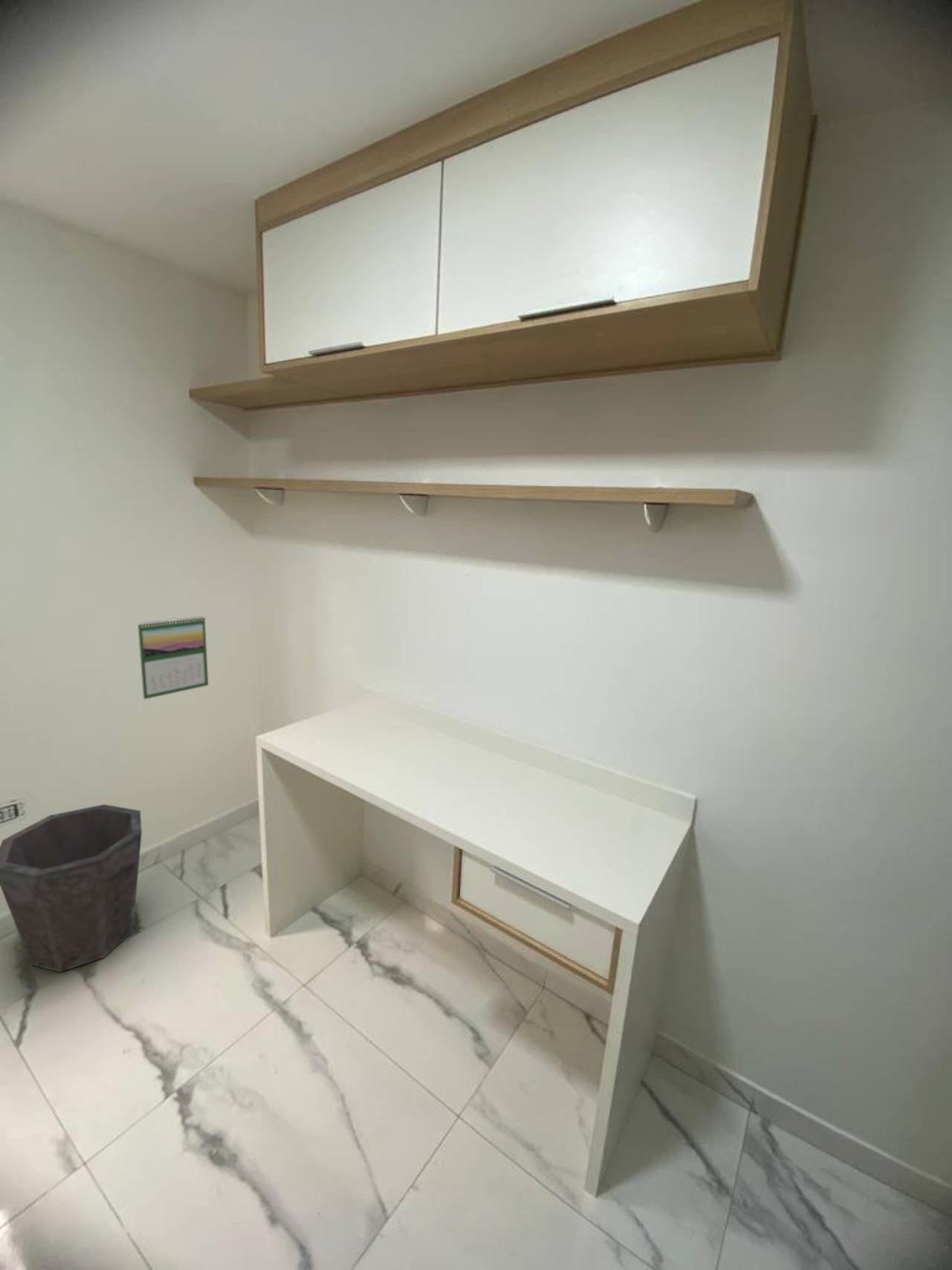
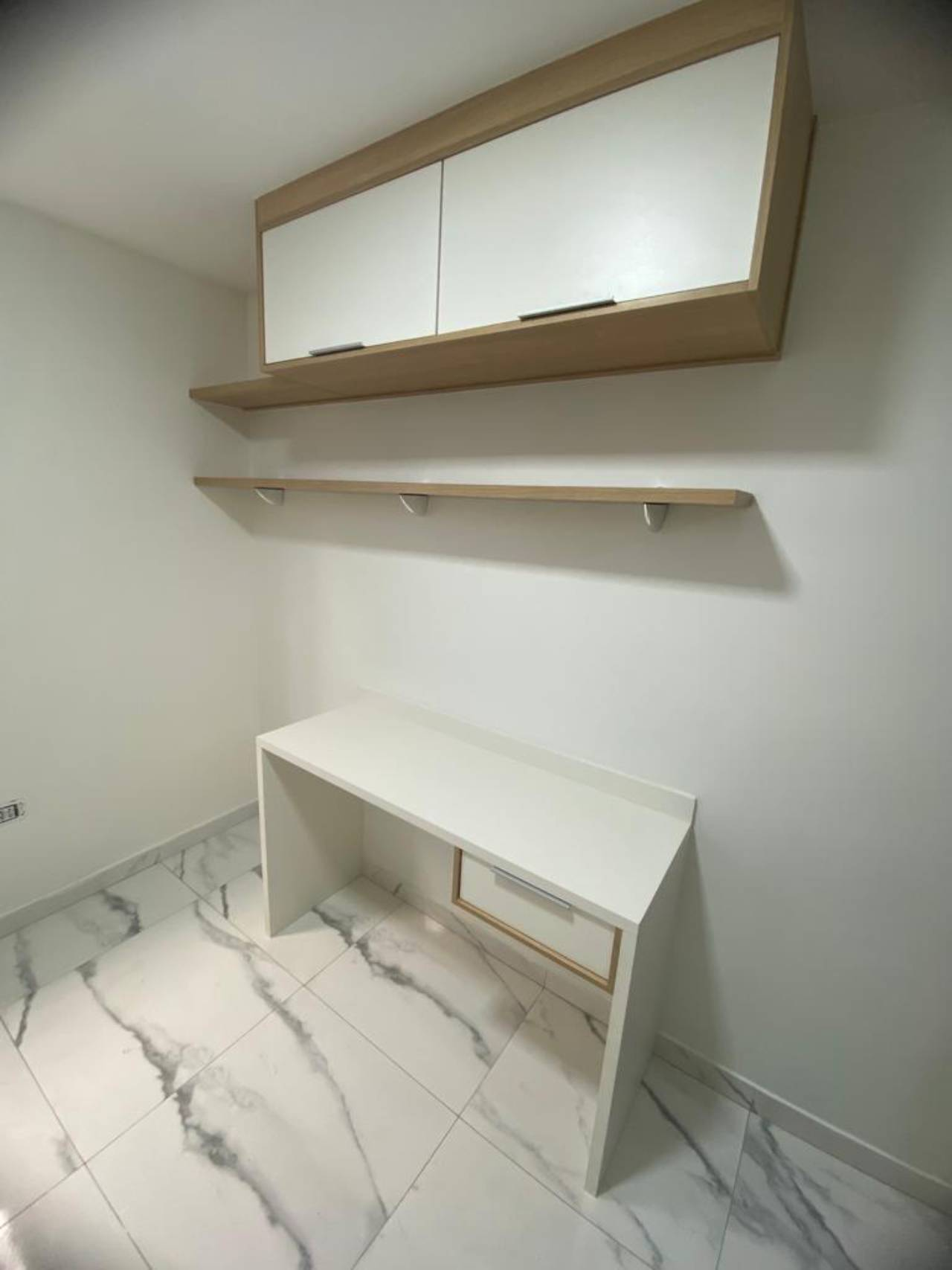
- waste bin (79, 887)
- calendar (175, 655)
